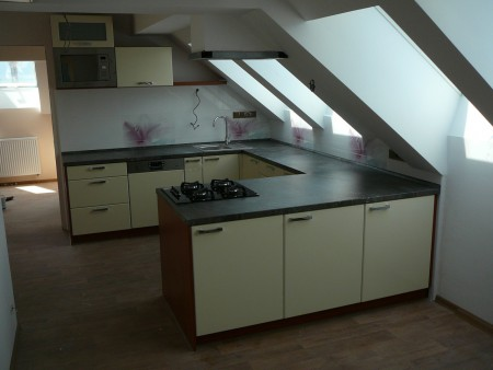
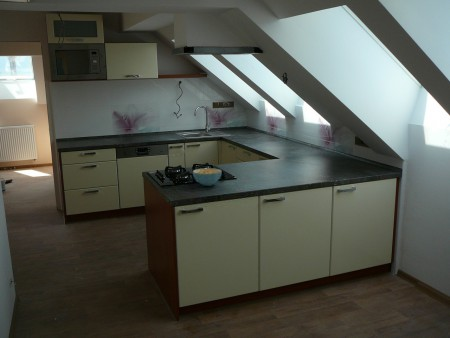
+ cereal bowl (207, 177)
